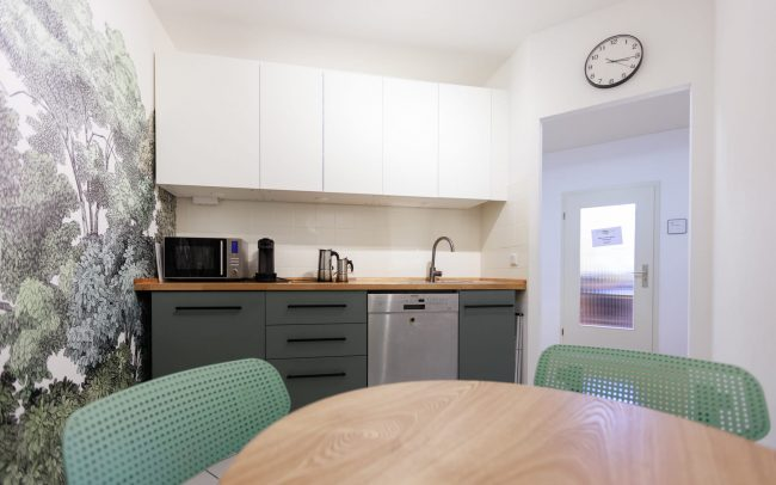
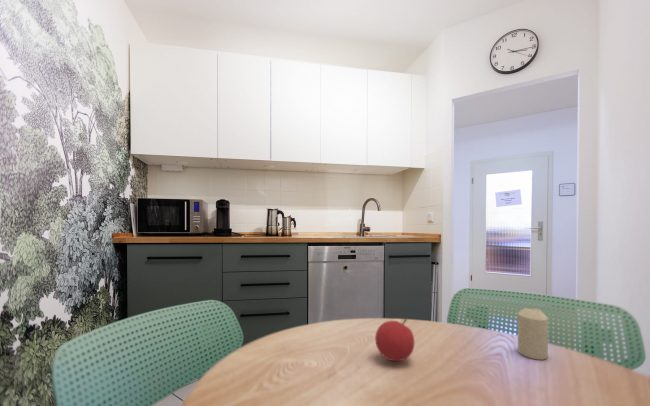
+ candle (532, 331)
+ fruit (394, 340)
